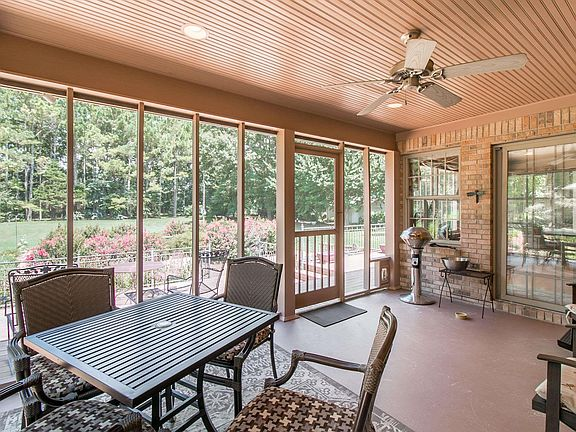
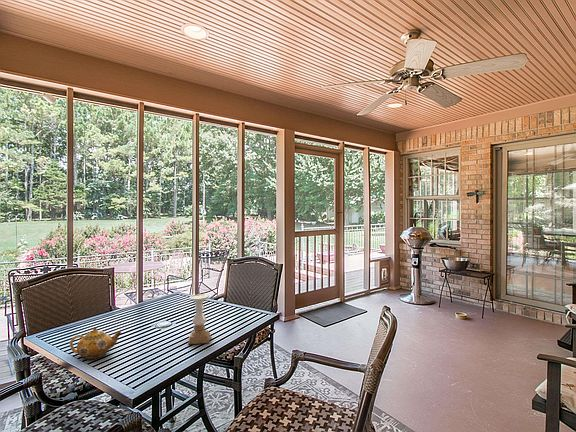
+ candle holder (199, 318)
+ teapot (95, 341)
